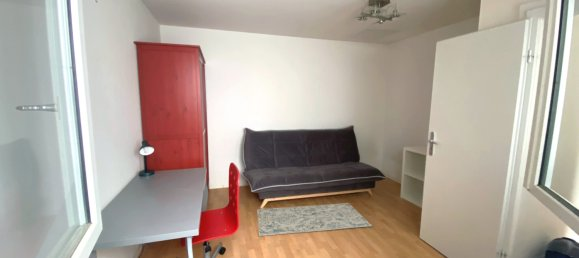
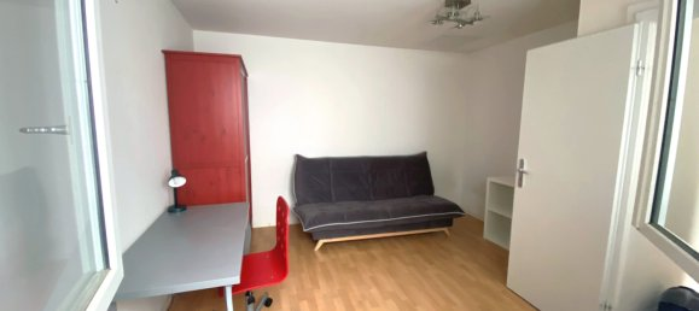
- rug (310, 217)
